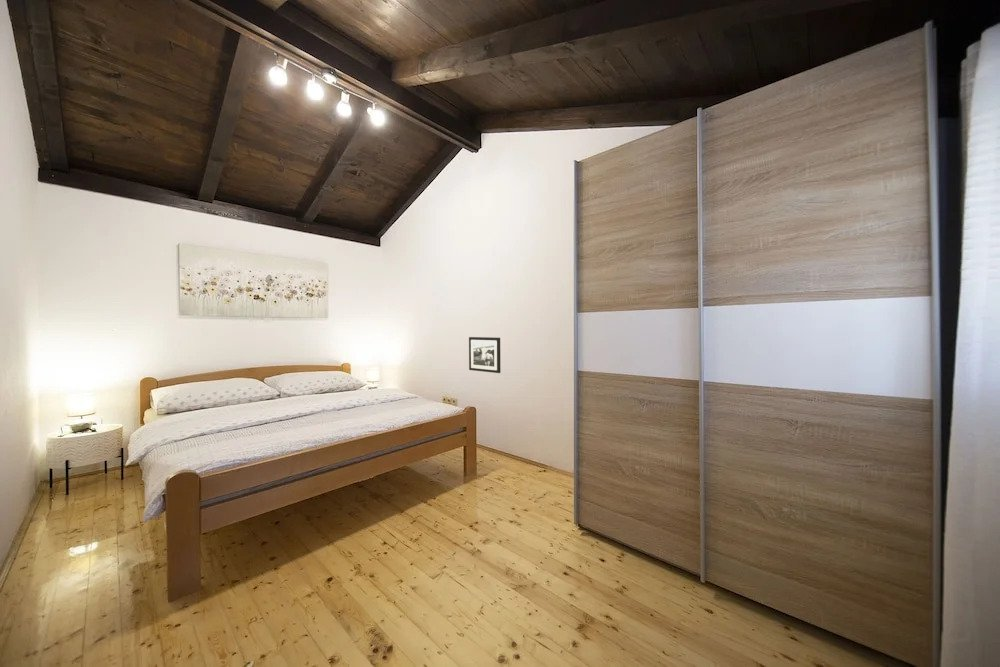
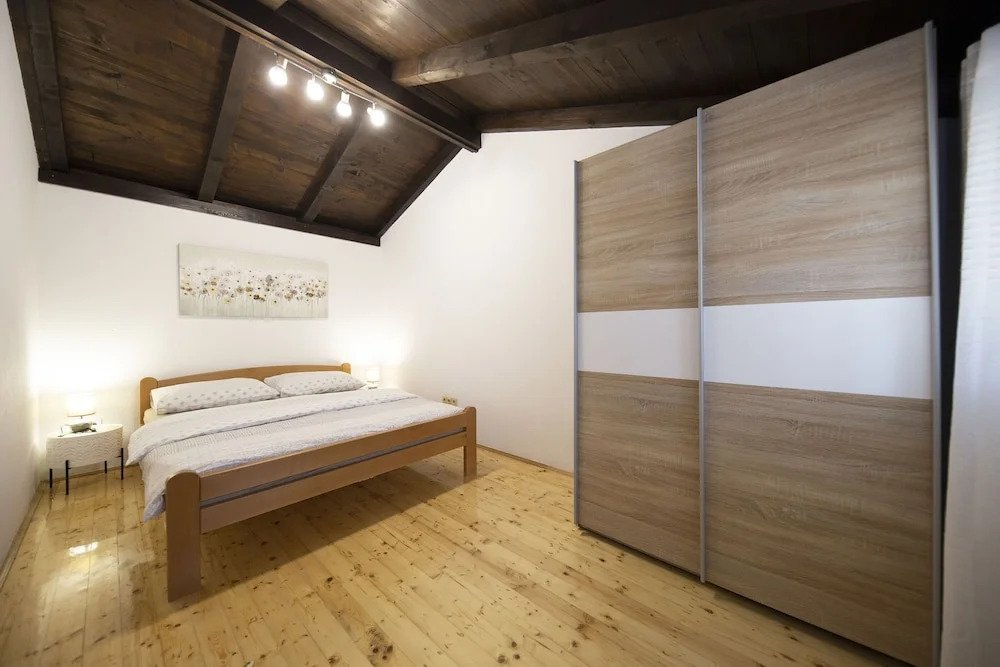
- picture frame (484, 354)
